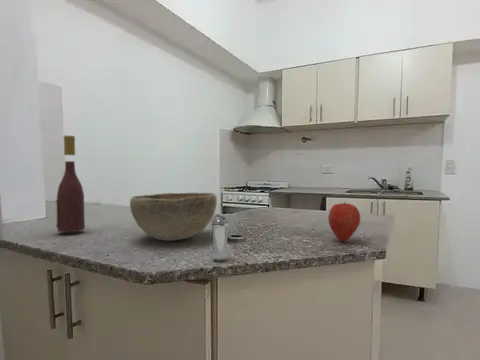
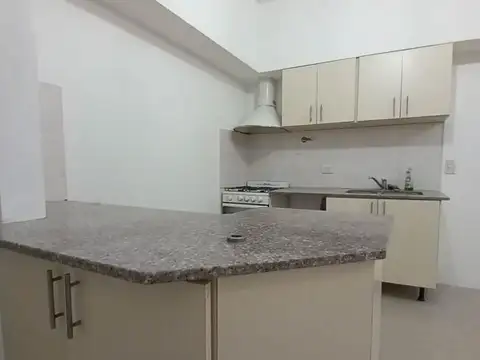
- wine bottle (70, 184)
- decorative bowl (174, 215)
- apple (344, 221)
- shaker (219, 237)
